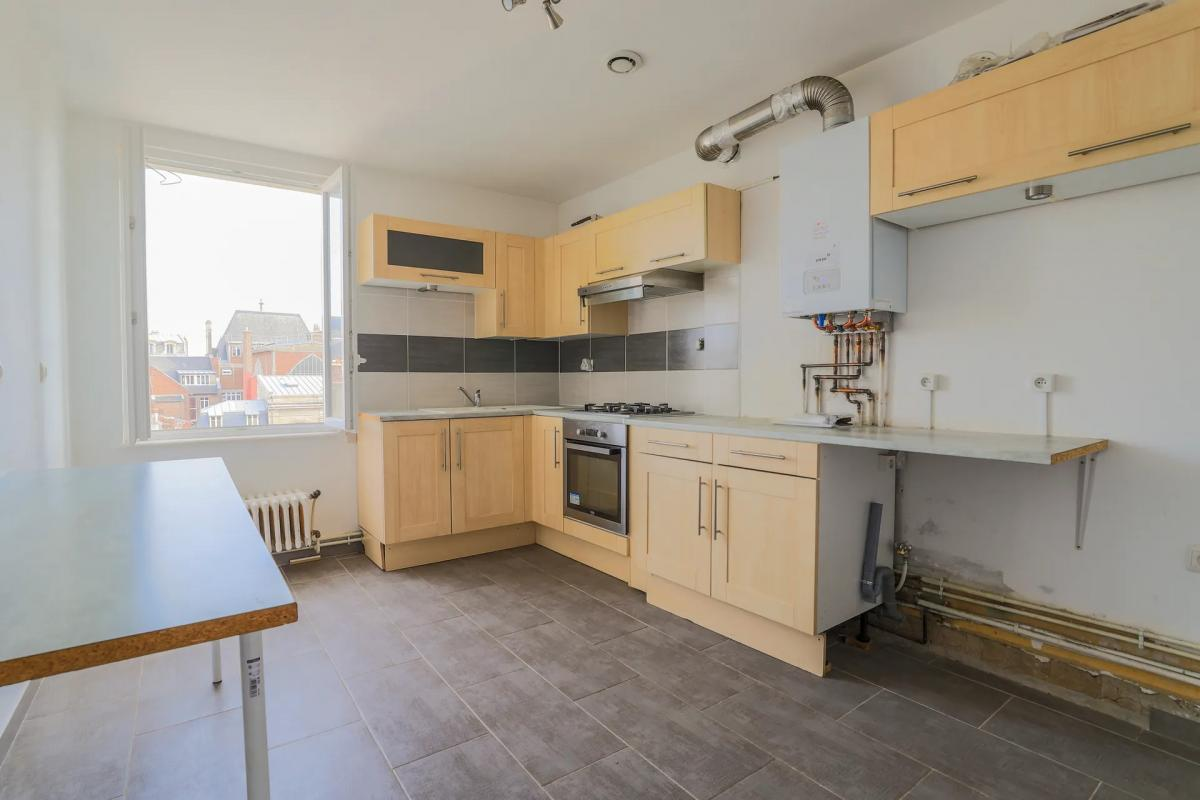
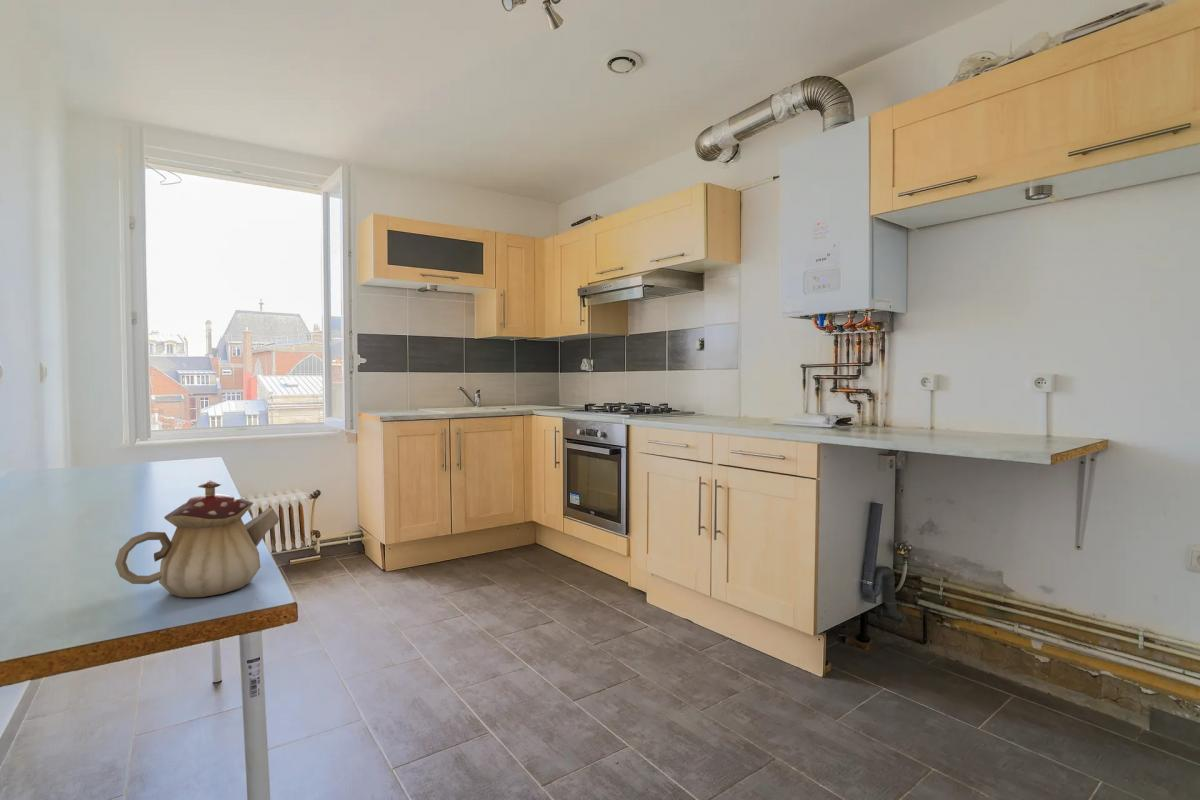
+ teapot (203, 534)
